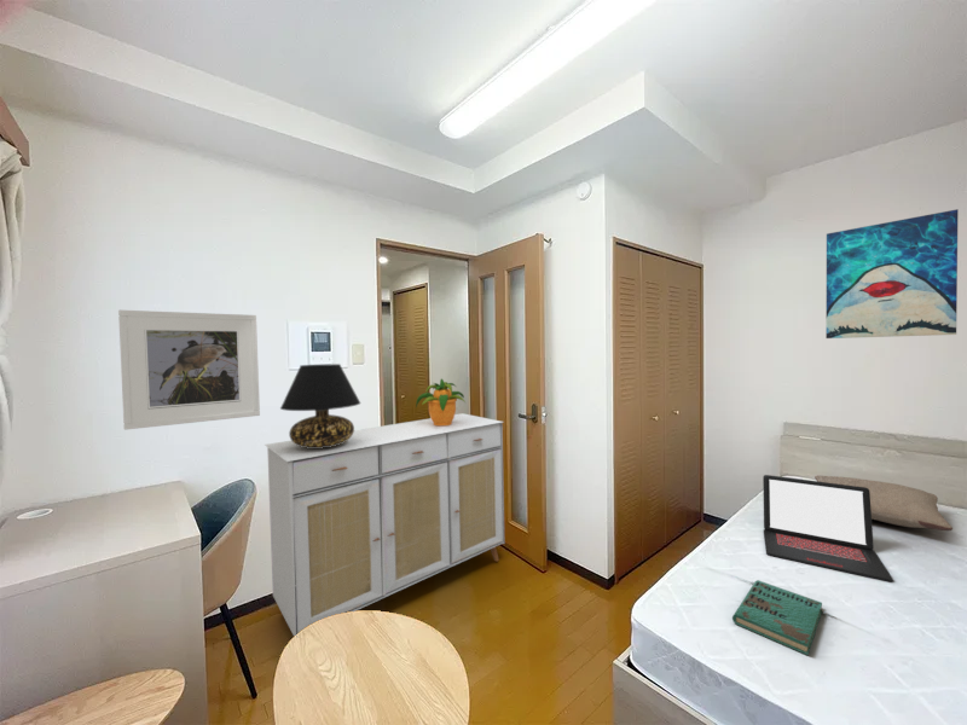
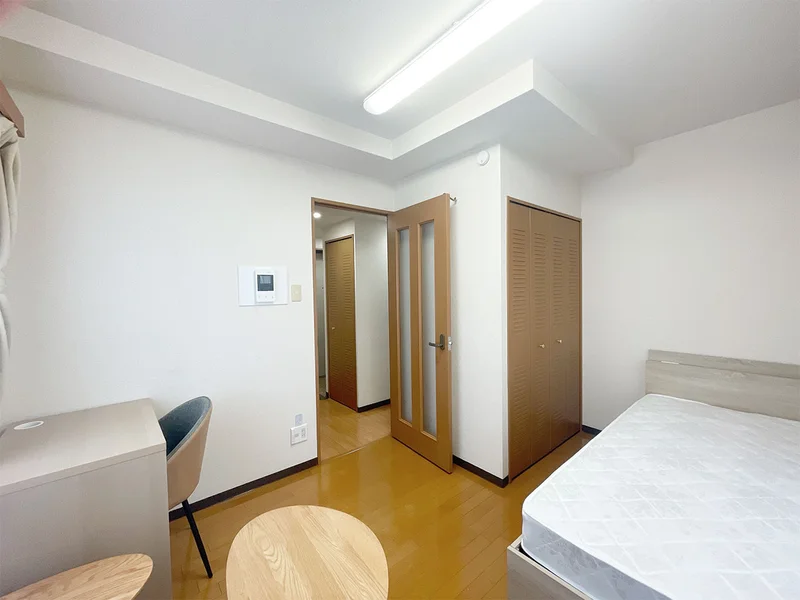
- wall art (886, 279)
- laptop (818, 521)
- sideboard (400, 507)
- pillow (872, 499)
- book (777, 611)
- potted plant (445, 401)
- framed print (195, 367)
- table lamp (322, 404)
